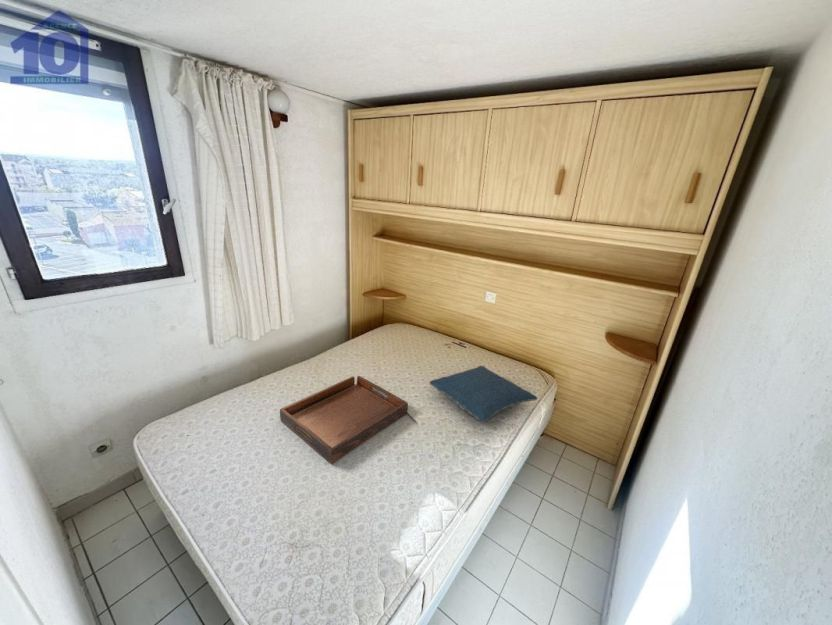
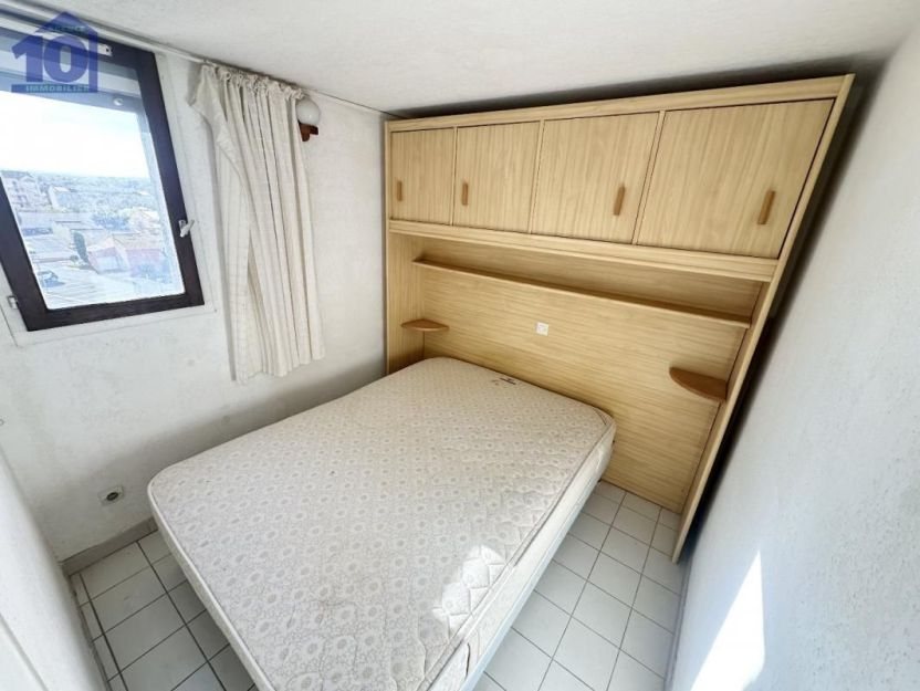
- pillow (482, 391)
- serving tray (346, 411)
